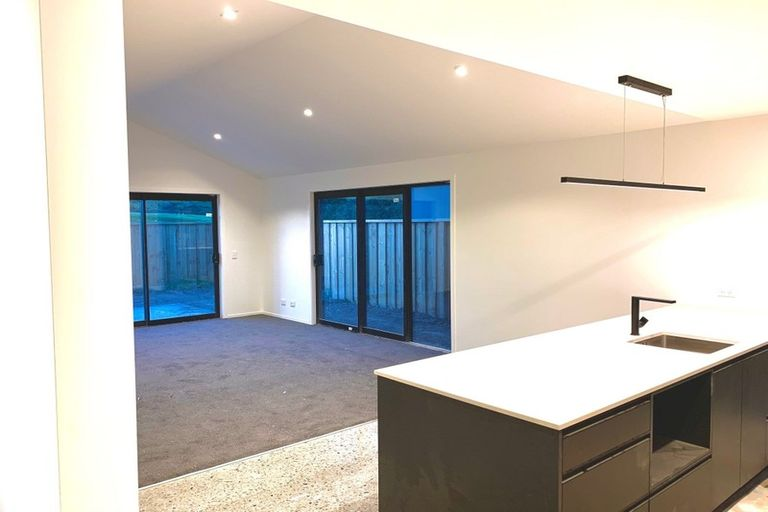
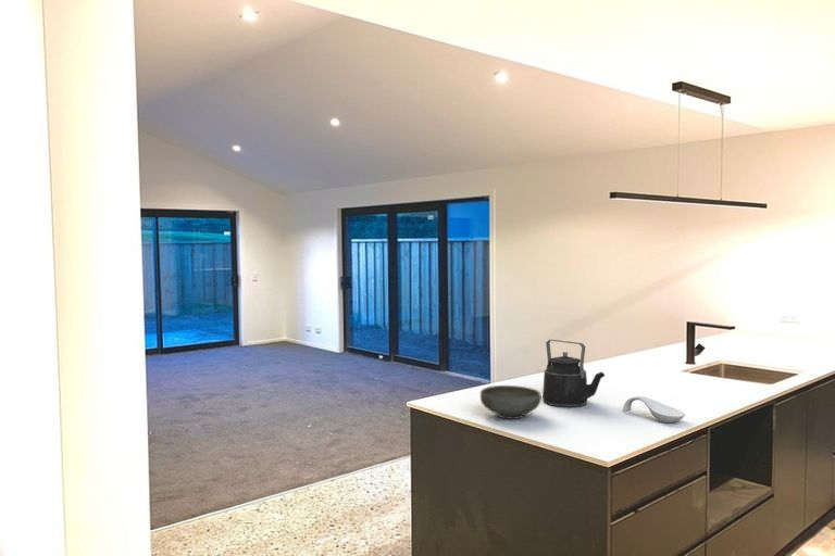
+ bowl (510, 403)
+ spoon rest (652, 408)
+ kettle (574, 372)
